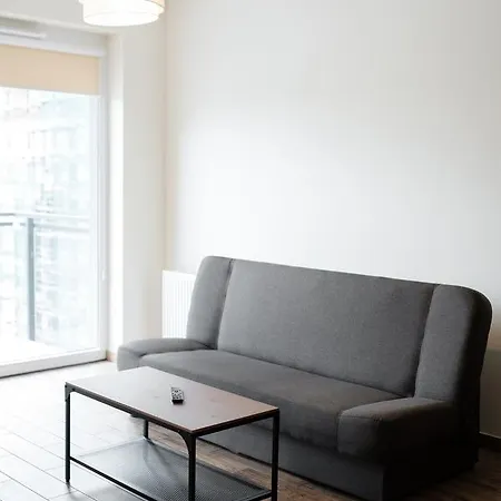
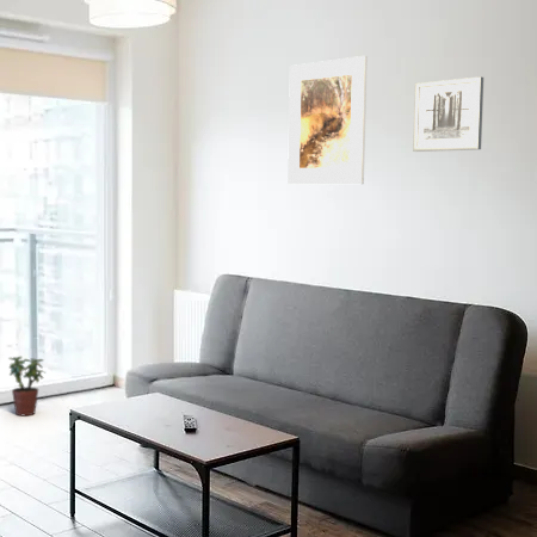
+ potted plant (21, 383)
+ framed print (325, 123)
+ wall art (446, 115)
